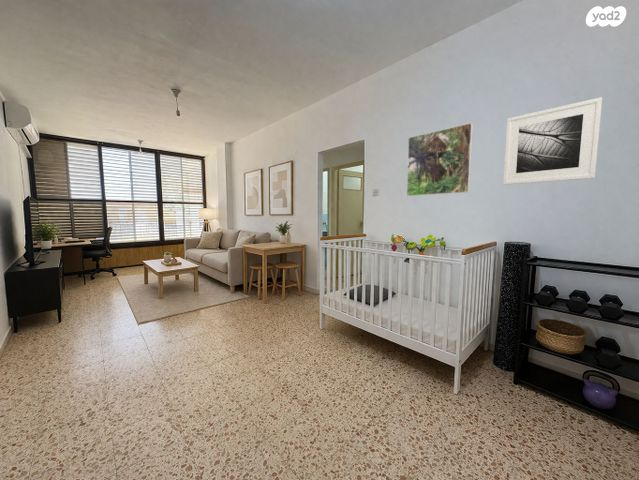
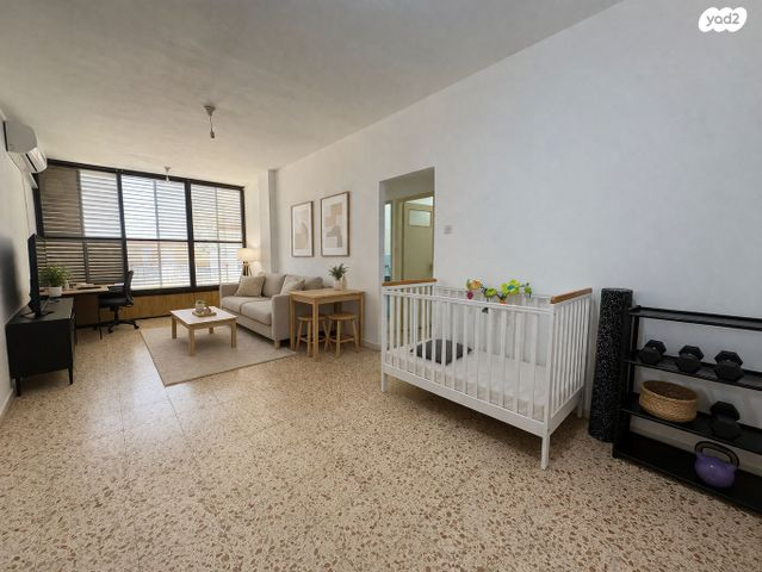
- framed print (436, 163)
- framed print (547, 145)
